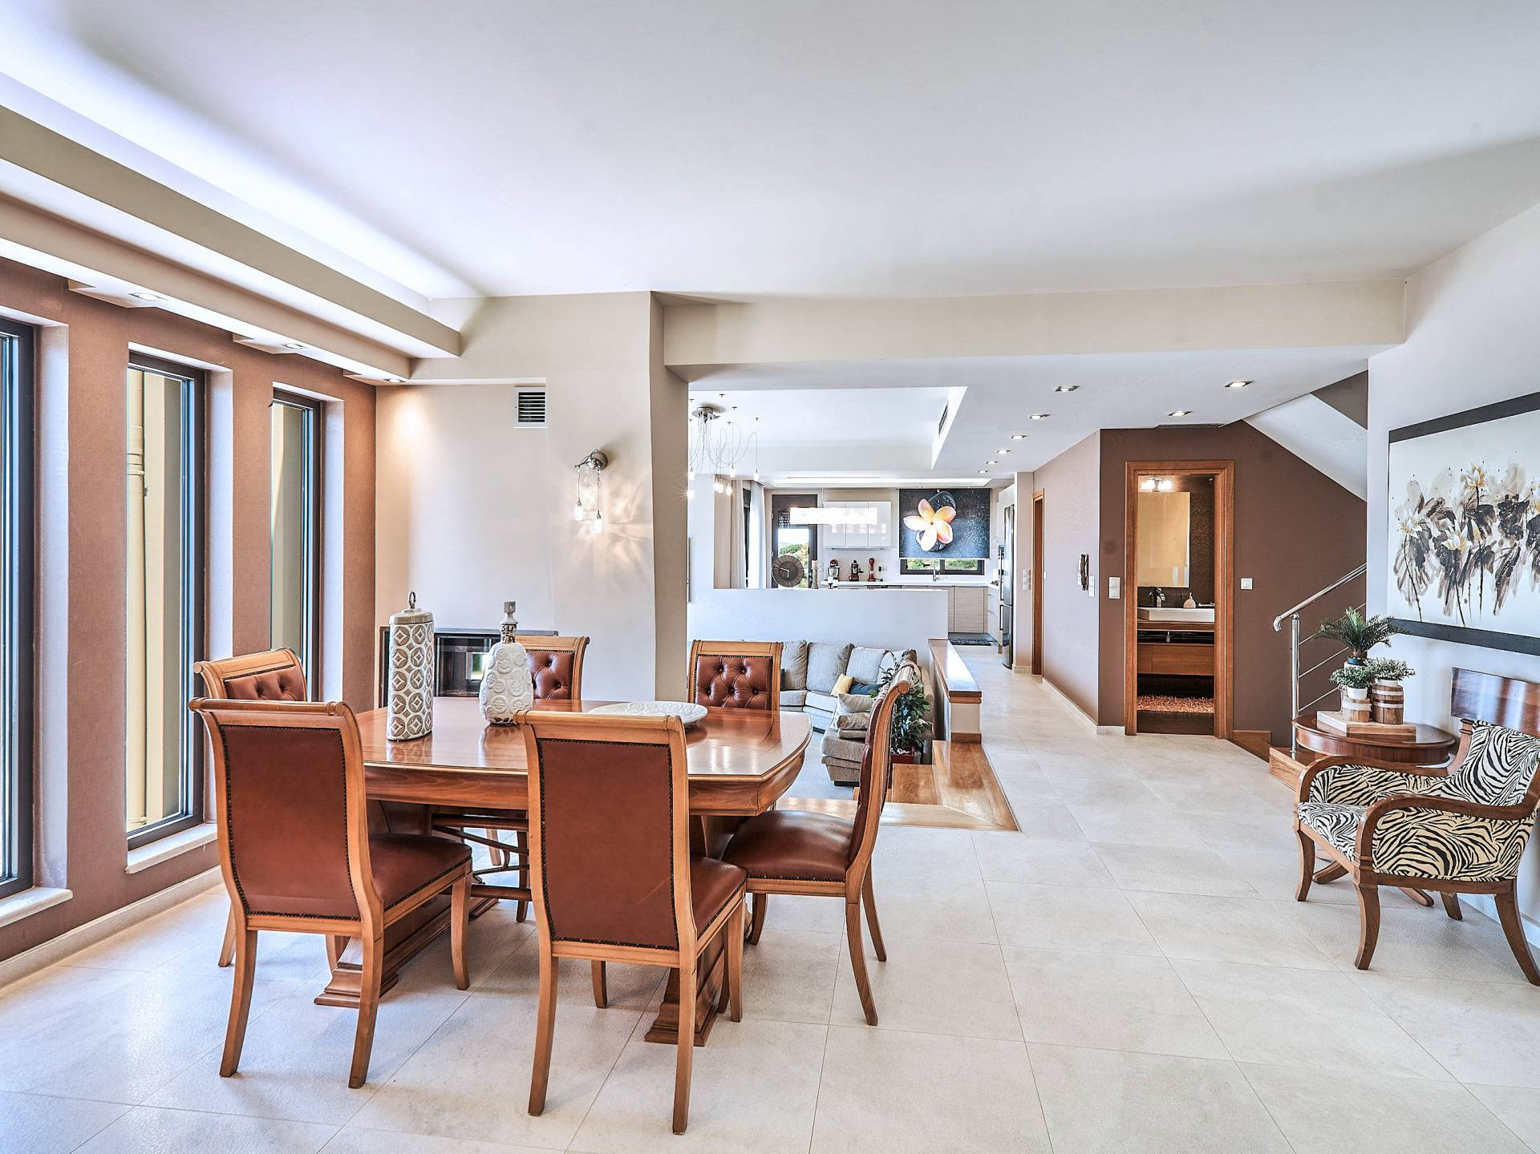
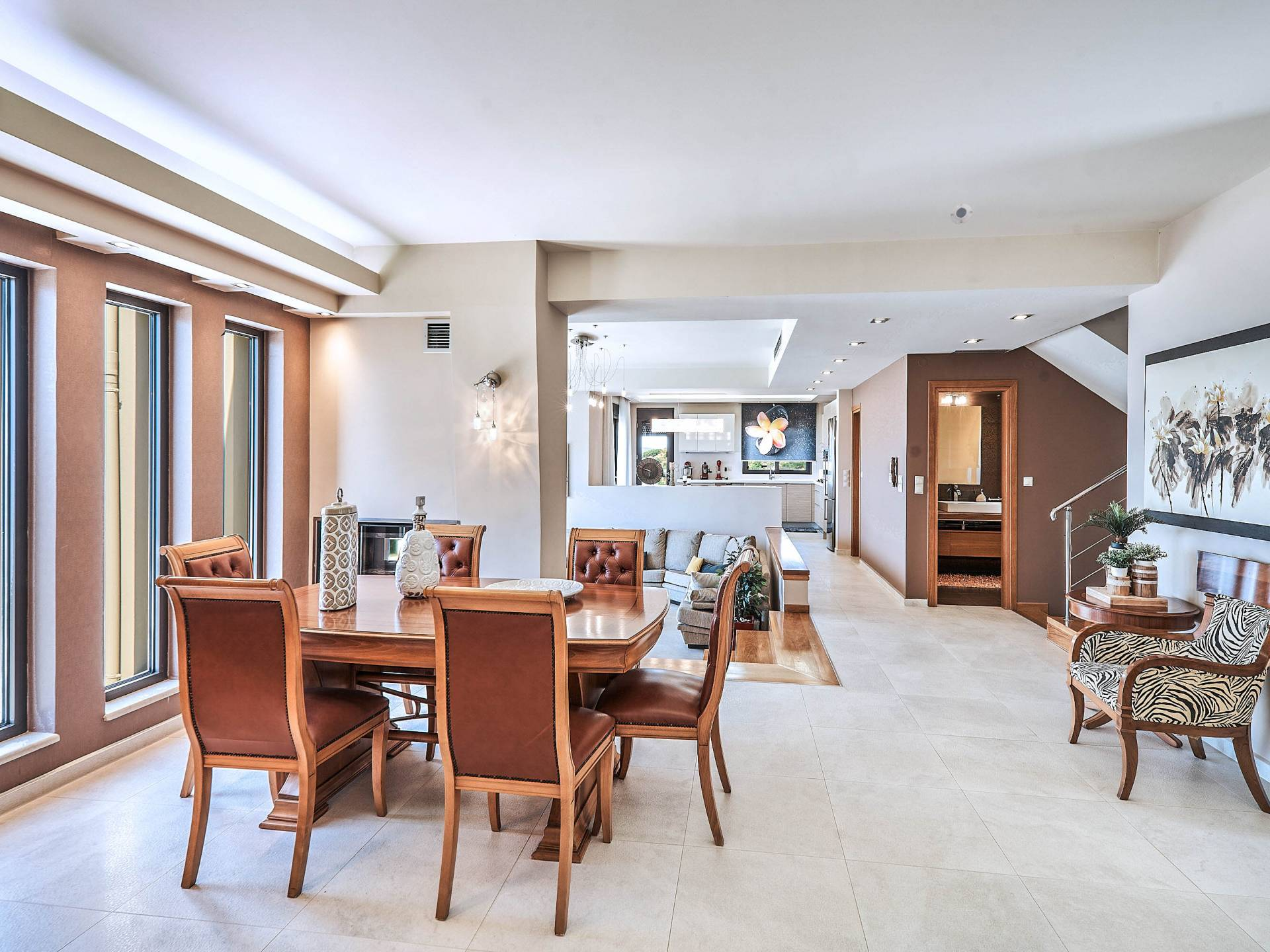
+ smoke detector (961, 213)
